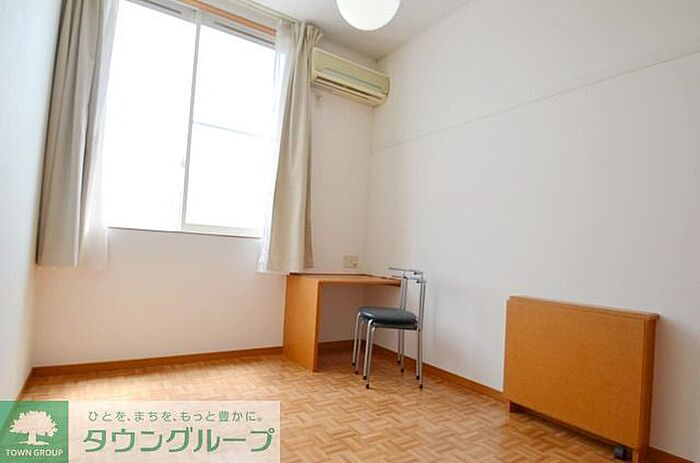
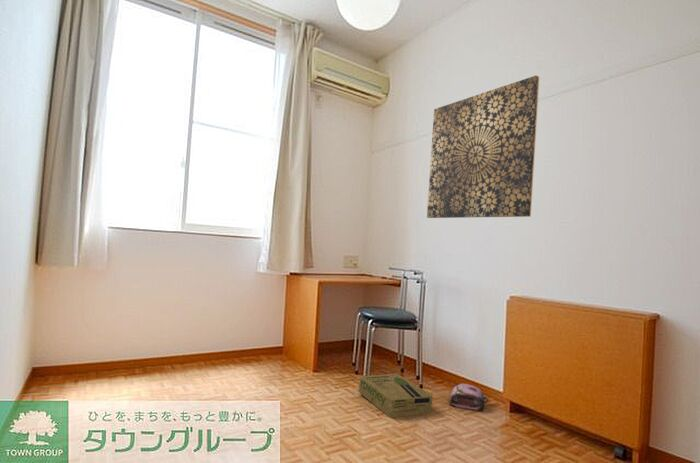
+ cardboard box (394, 393)
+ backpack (472, 394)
+ wall art (476, 155)
